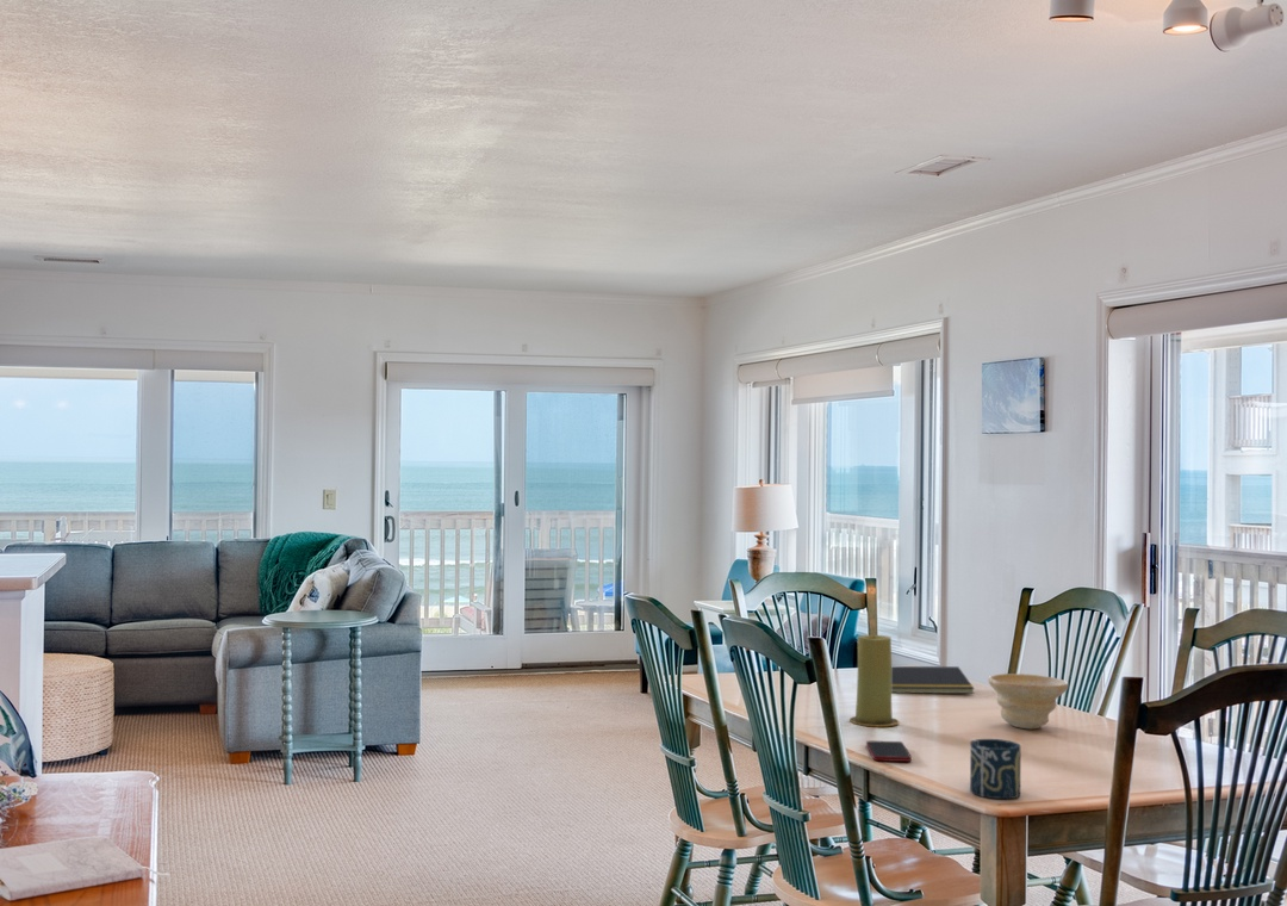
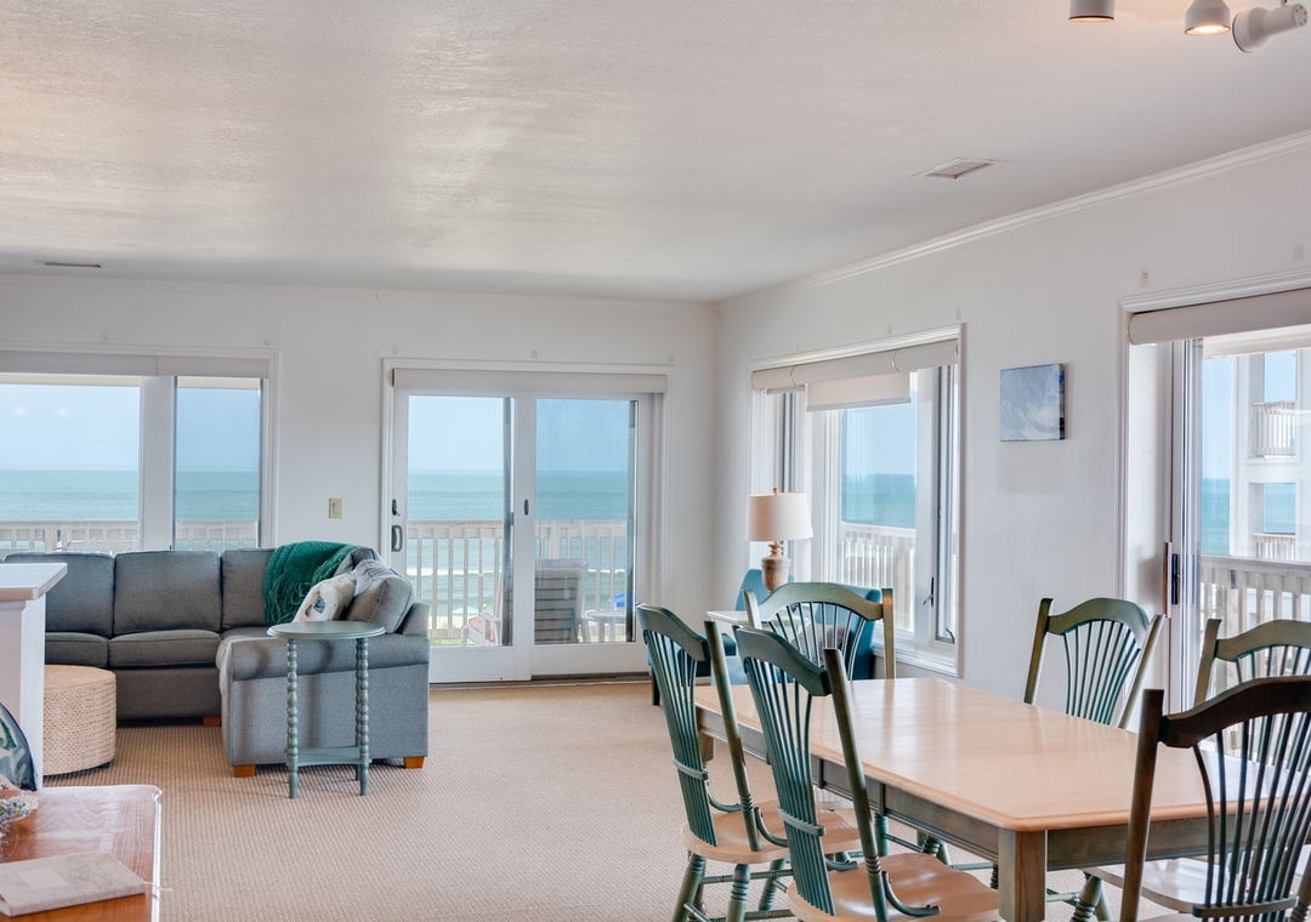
- cell phone (888, 751)
- cup (993, 765)
- bowl (1027, 702)
- notepad (924, 678)
- candle (873, 678)
